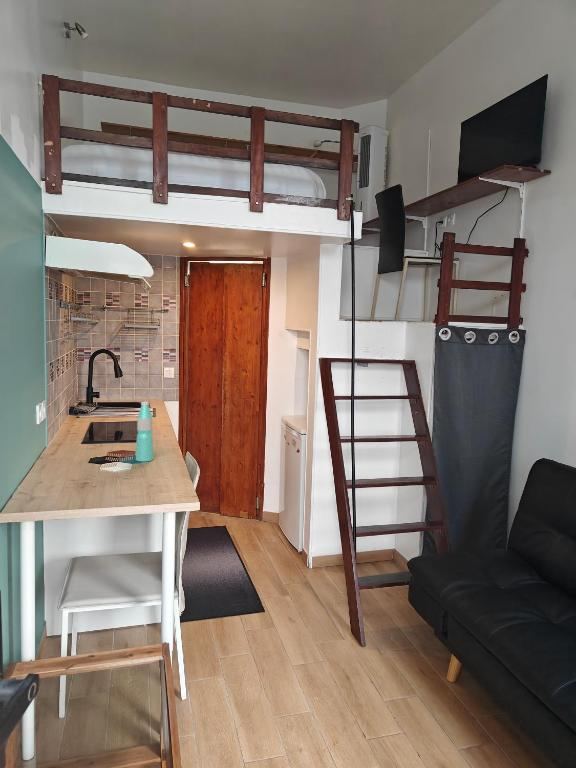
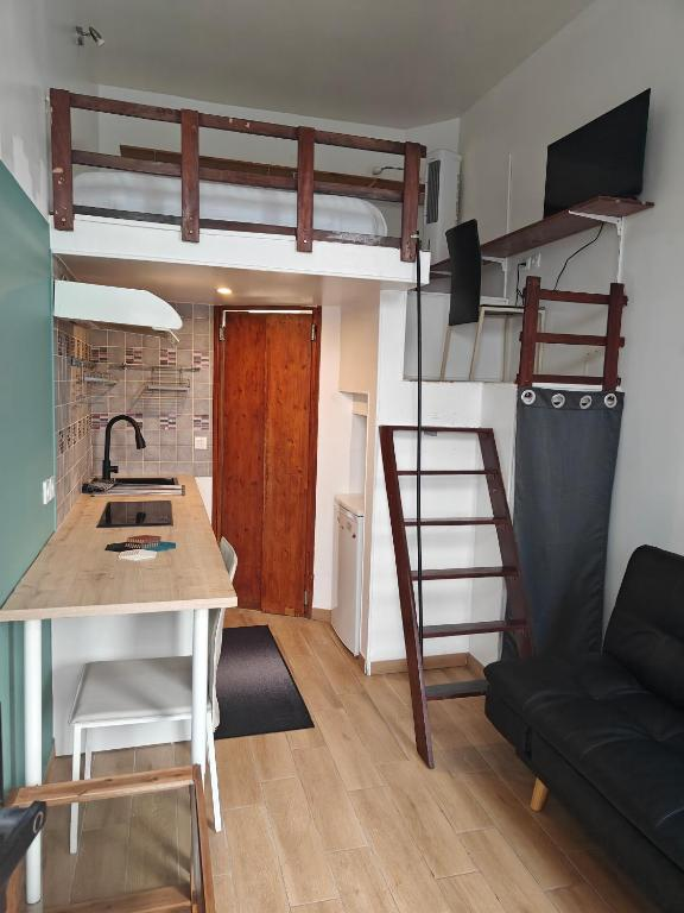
- water bottle (144, 430)
